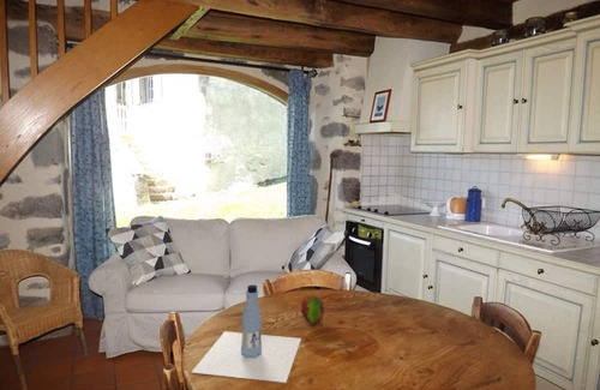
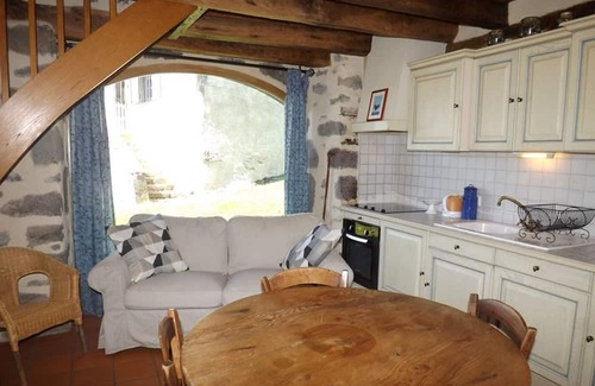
- bottle (251, 319)
- fruit (312, 308)
